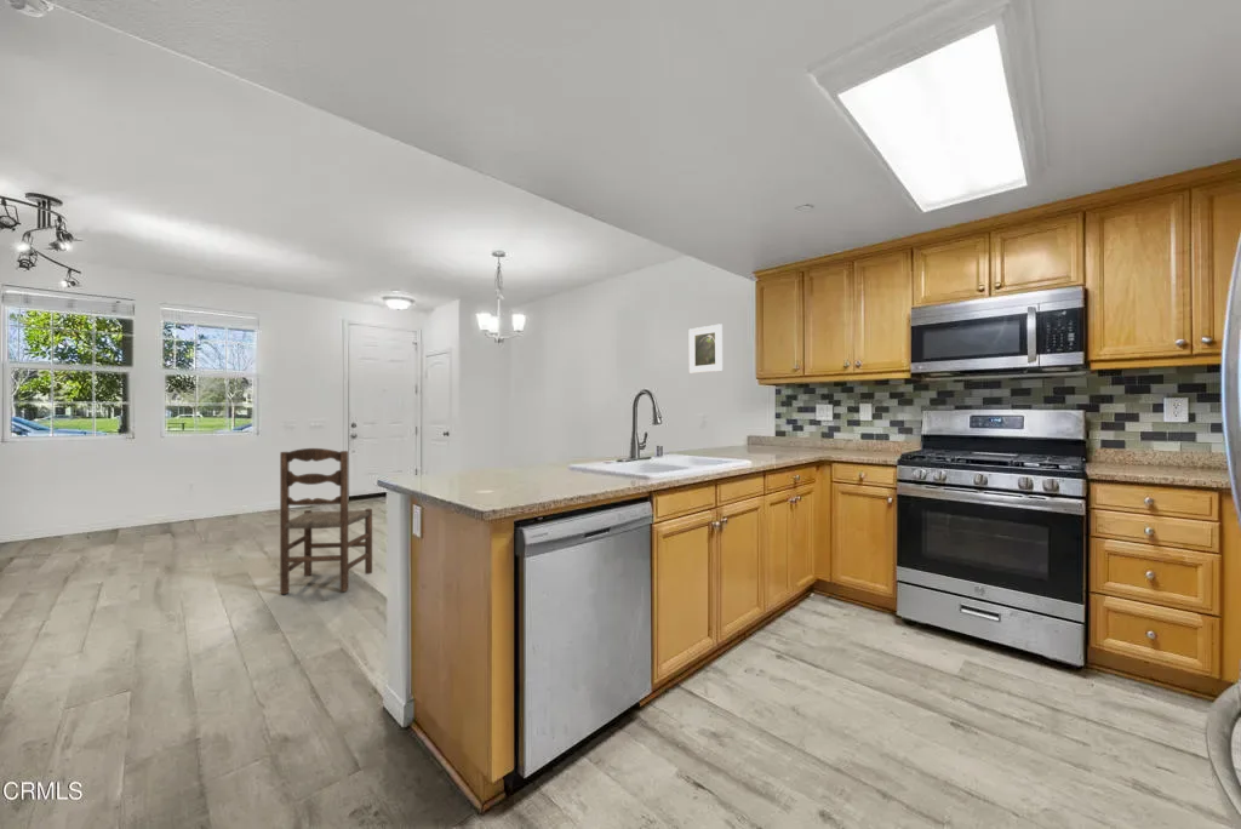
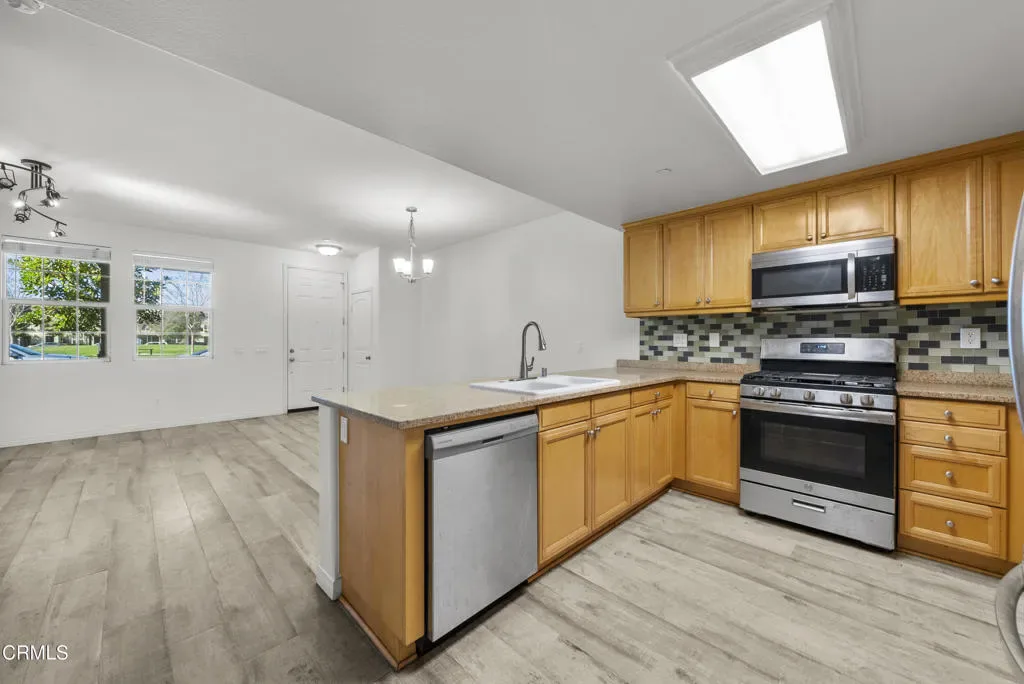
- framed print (704, 349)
- dining chair (326, 514)
